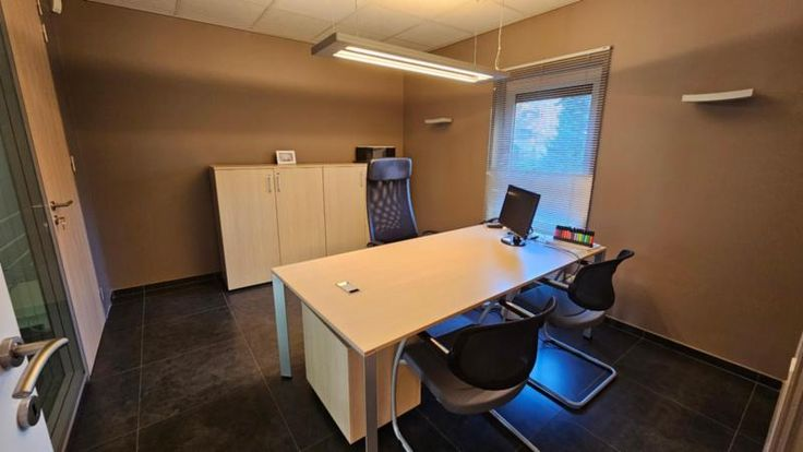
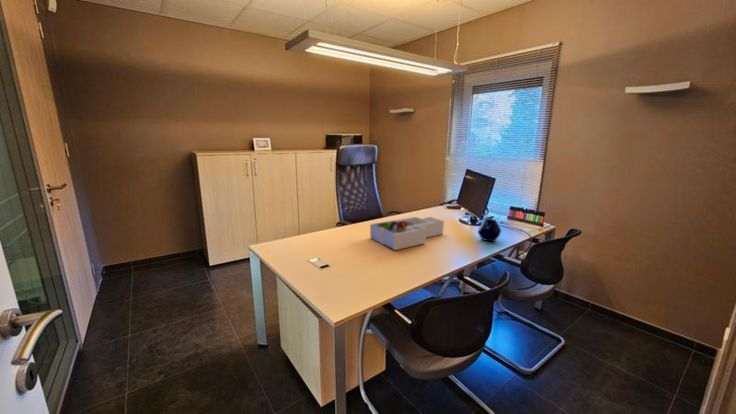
+ speaker (489, 229)
+ desk organizer (411, 230)
